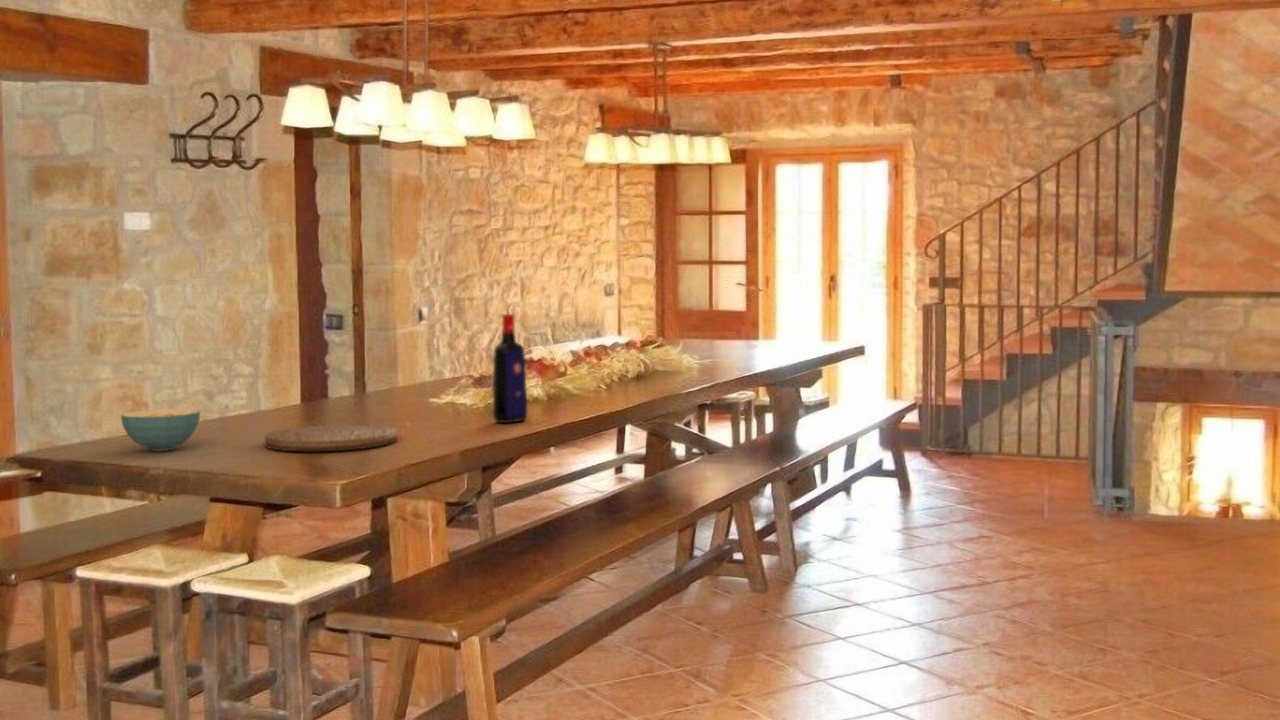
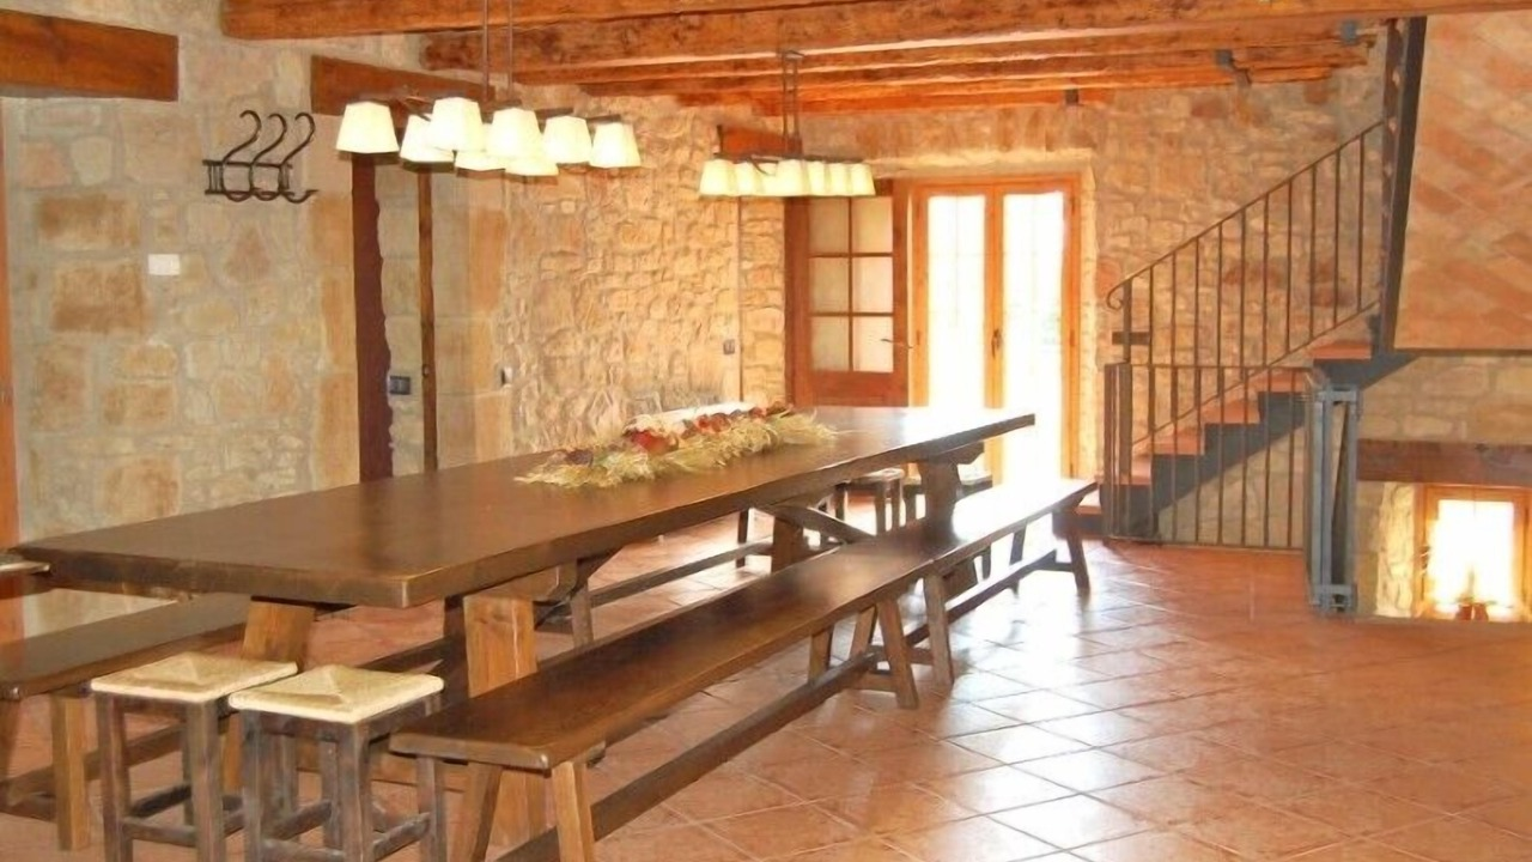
- liquor bottle (509, 367)
- cutting board (331, 437)
- cereal bowl (161, 431)
